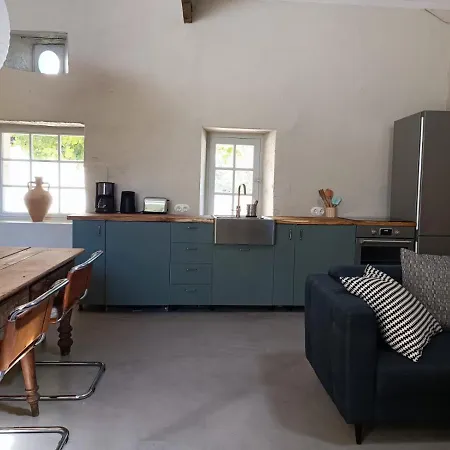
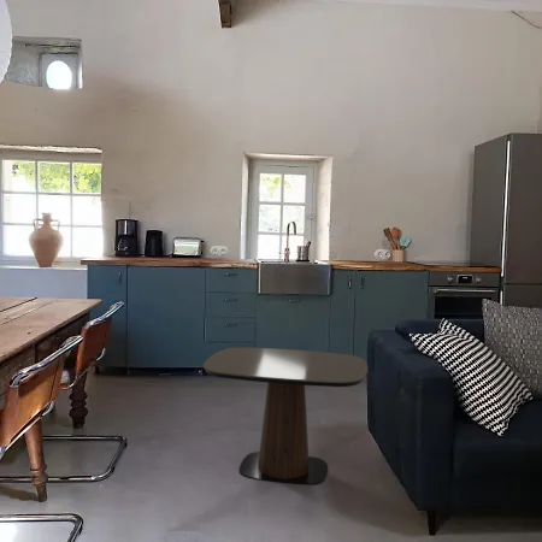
+ side table (284, 414)
